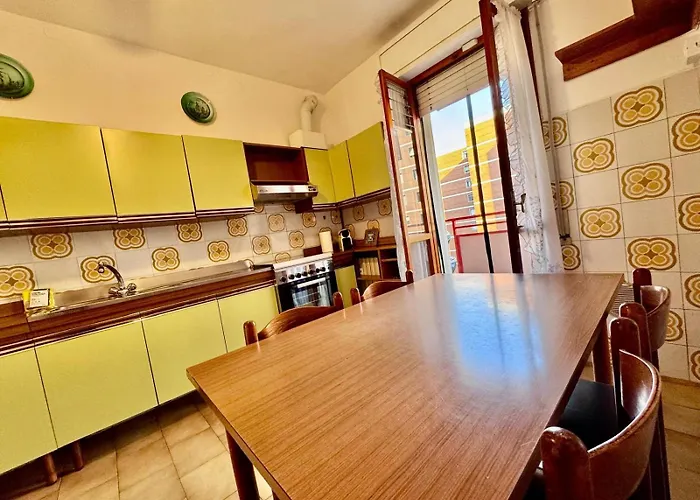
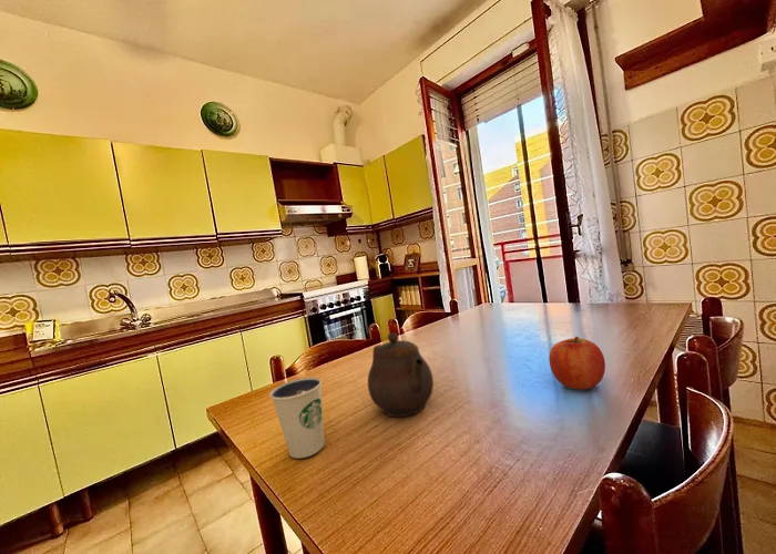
+ fruit (575, 359)
+ dixie cup (302, 418)
+ teapot (397, 368)
